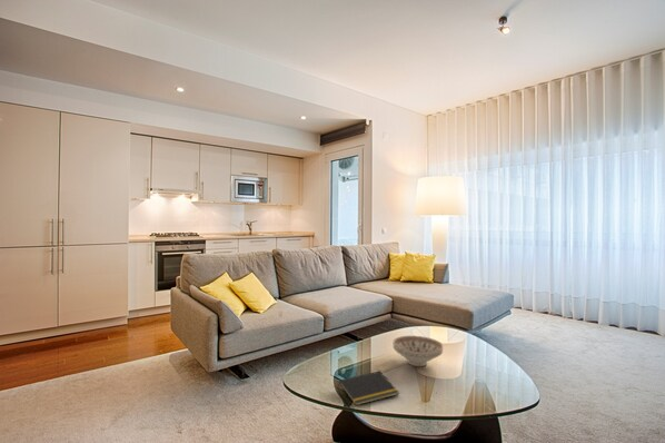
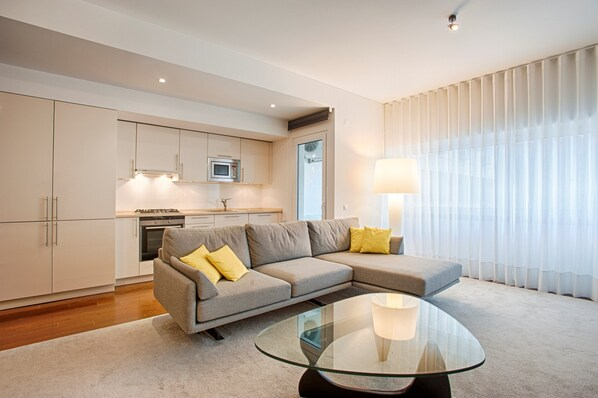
- decorative bowl (417, 353)
- notepad (368, 386)
